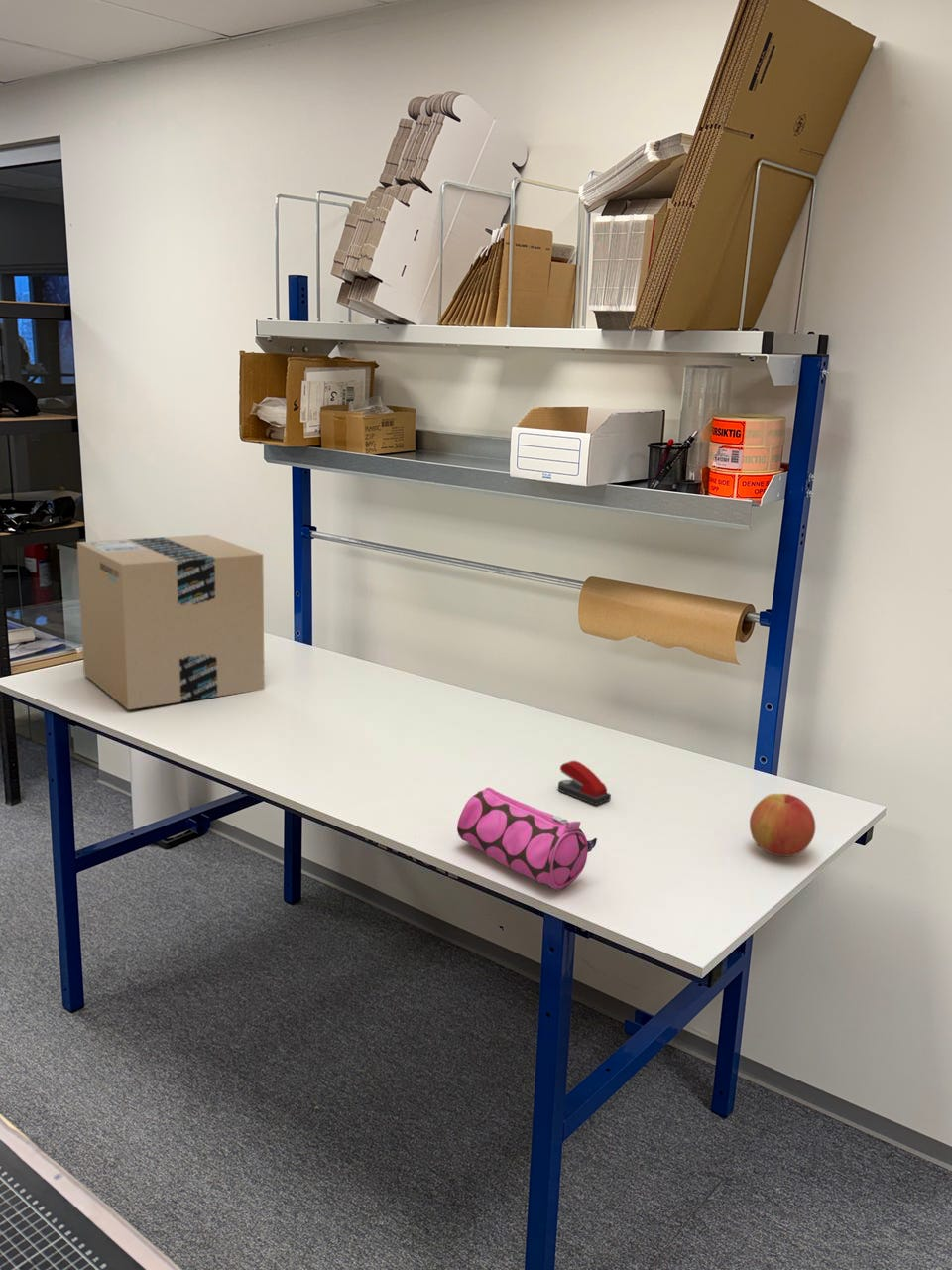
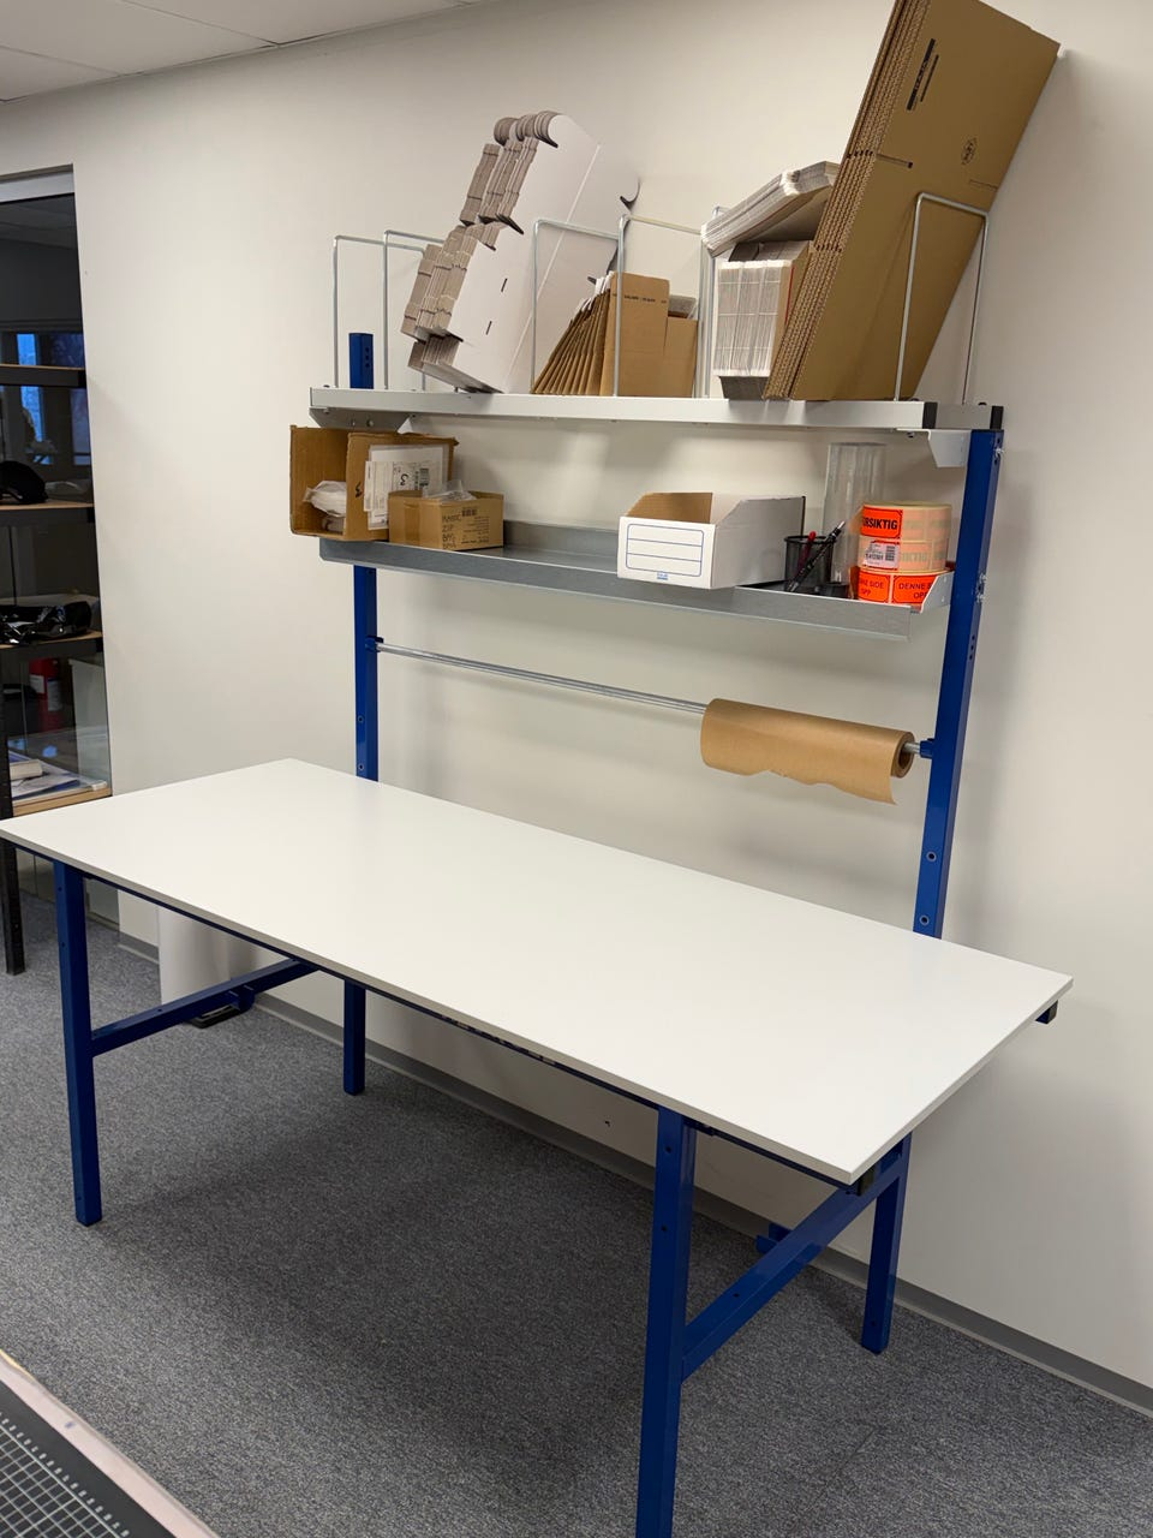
- pencil case (522, 832)
- cardboard box (171, 615)
- apple (782, 823)
- stapler (582, 780)
